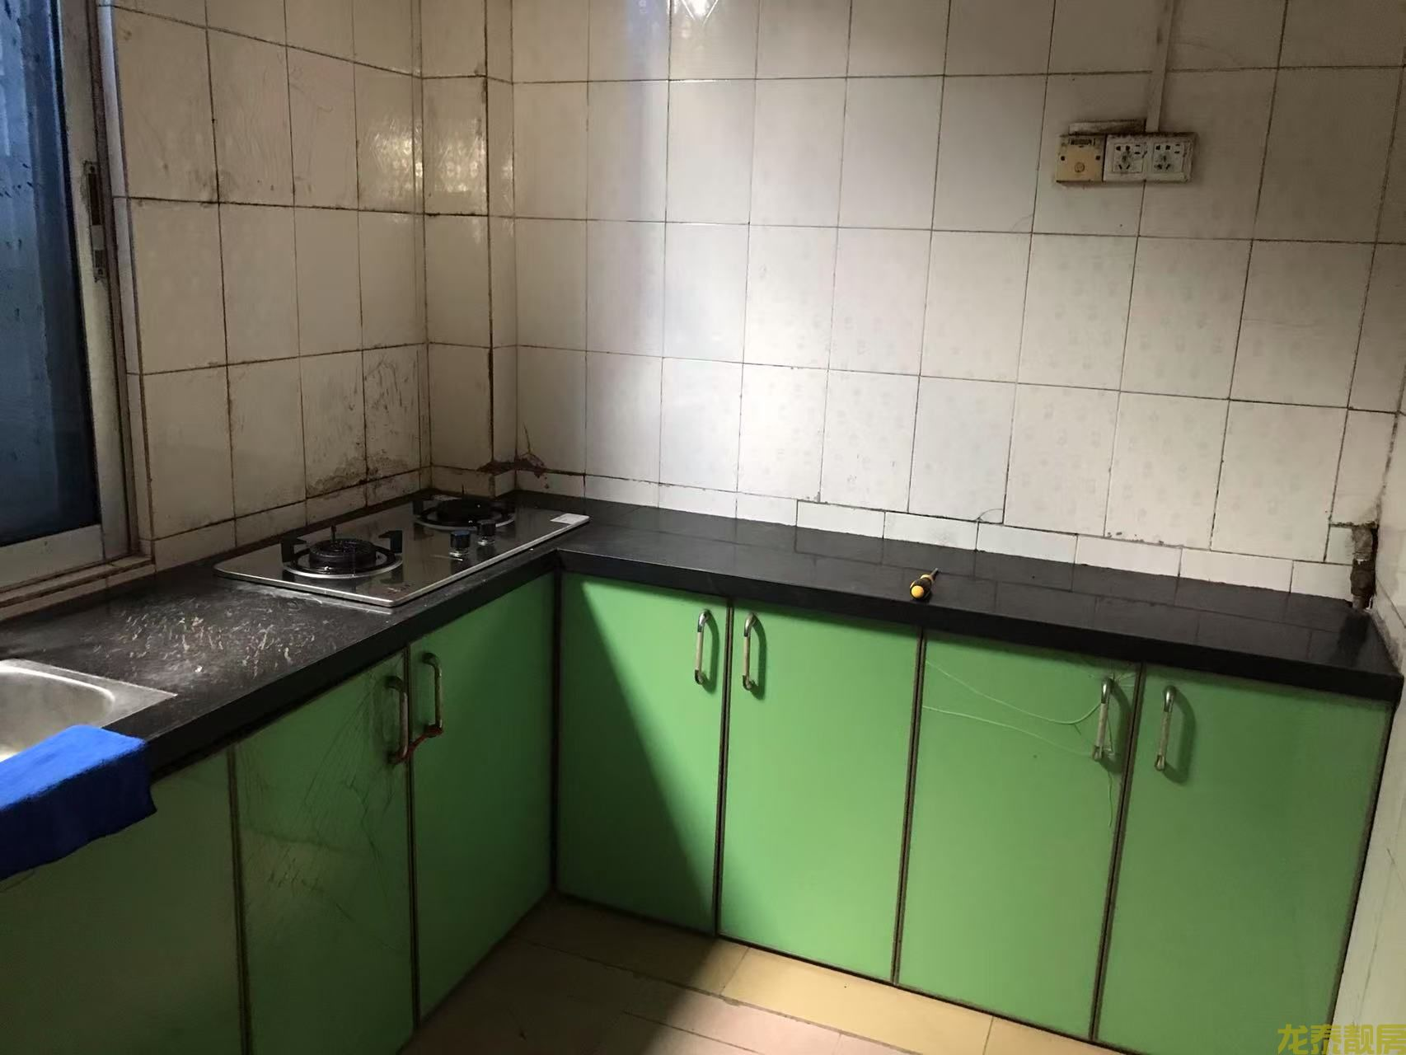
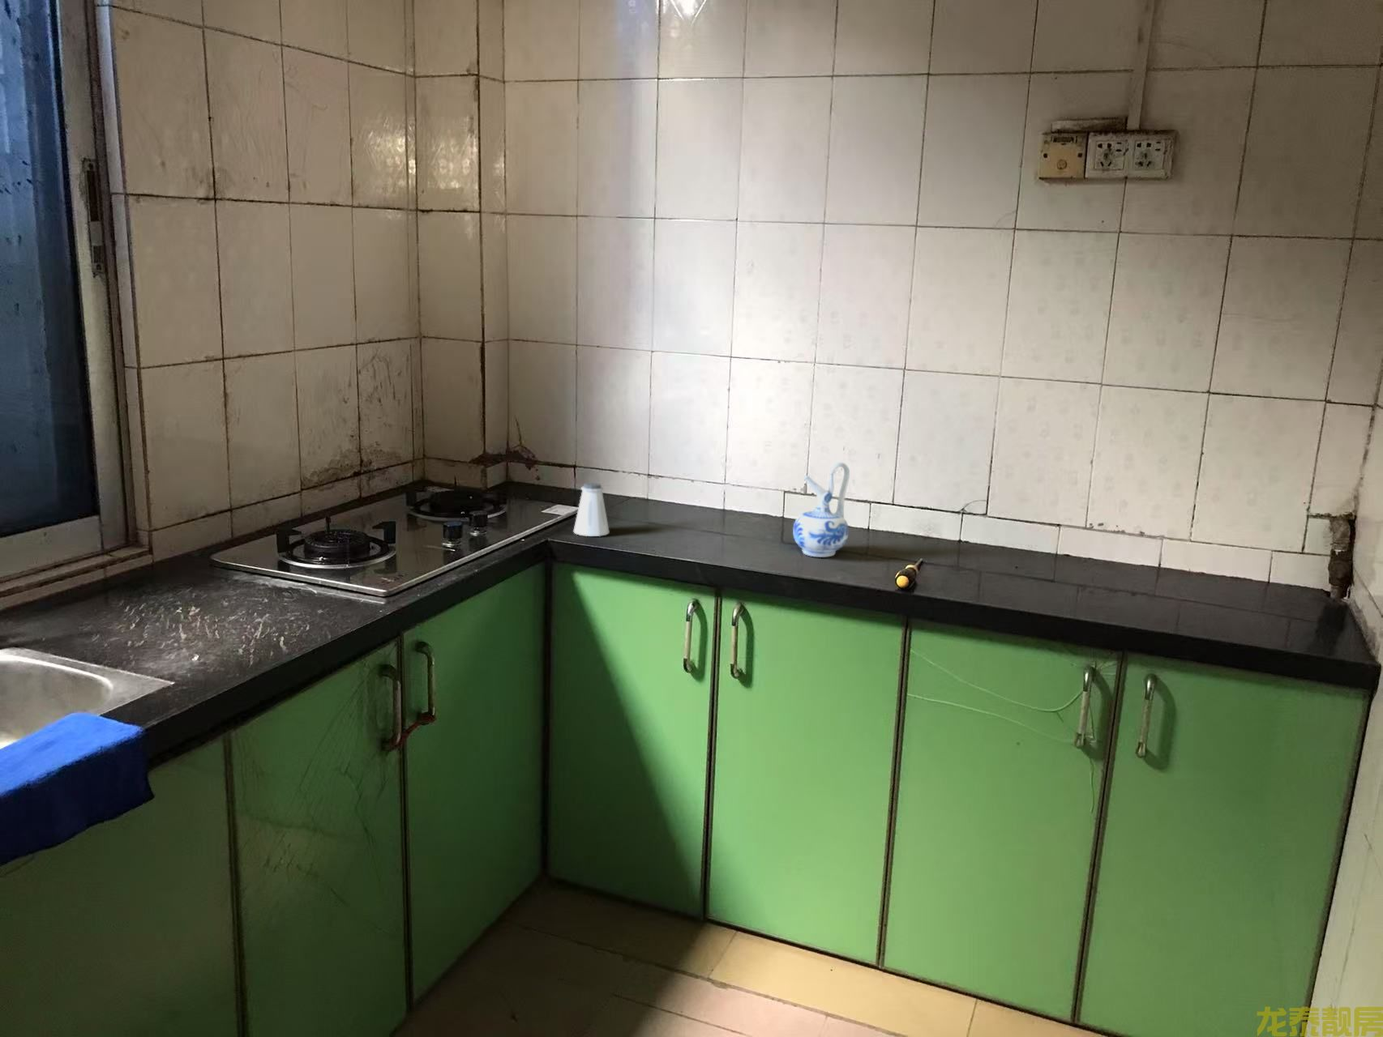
+ saltshaker (592, 508)
+ ceramic pitcher (822, 508)
